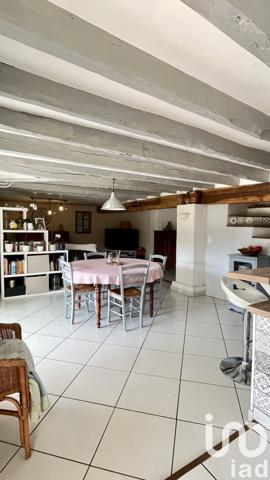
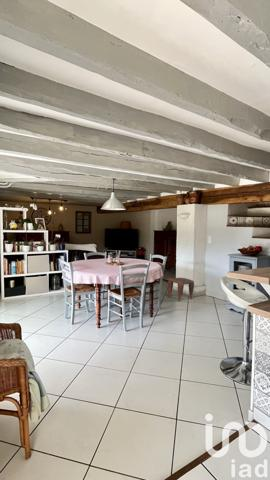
+ stool (180, 288)
